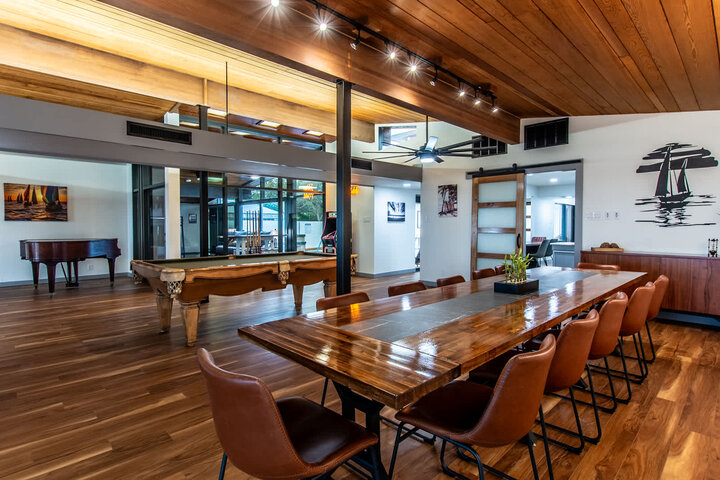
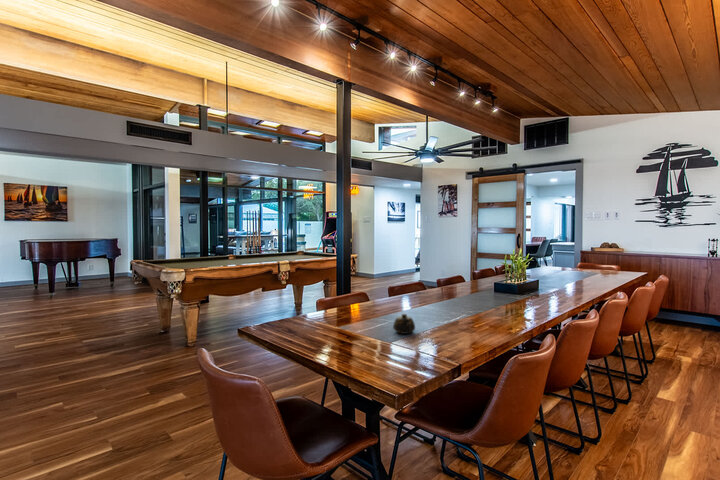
+ teapot (404, 323)
